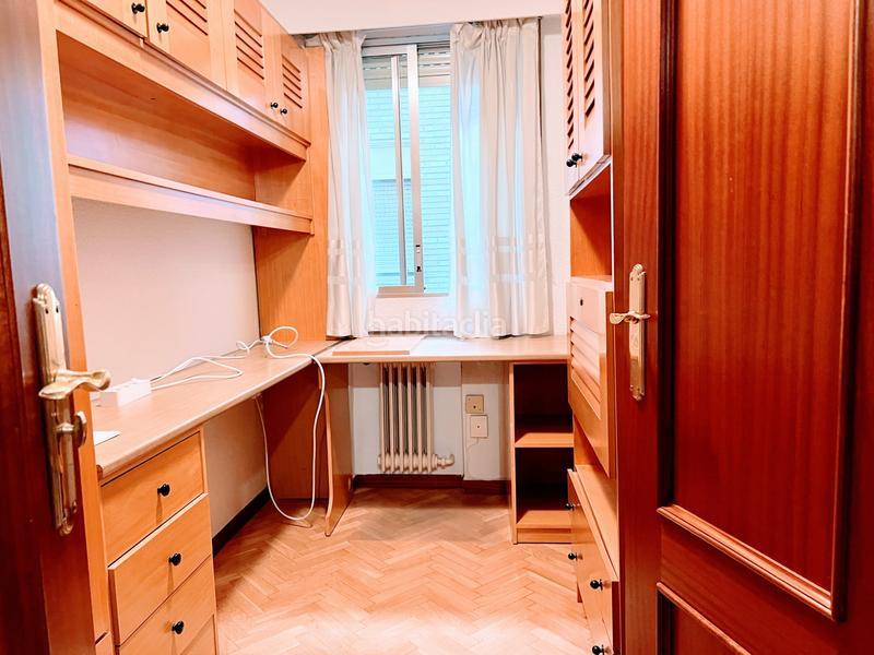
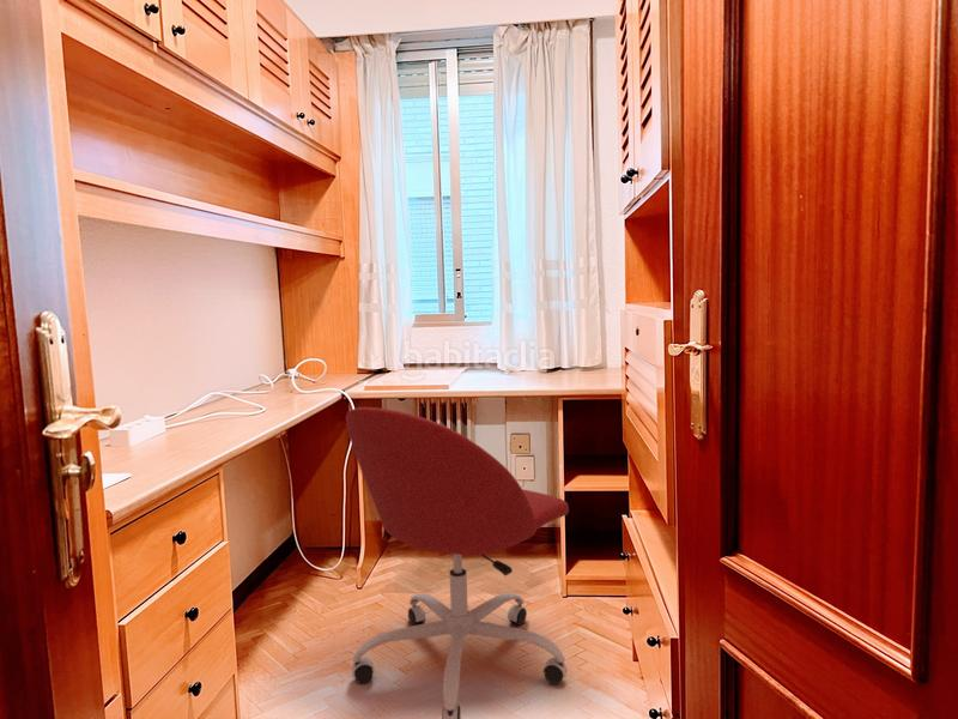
+ office chair (460, 528)
